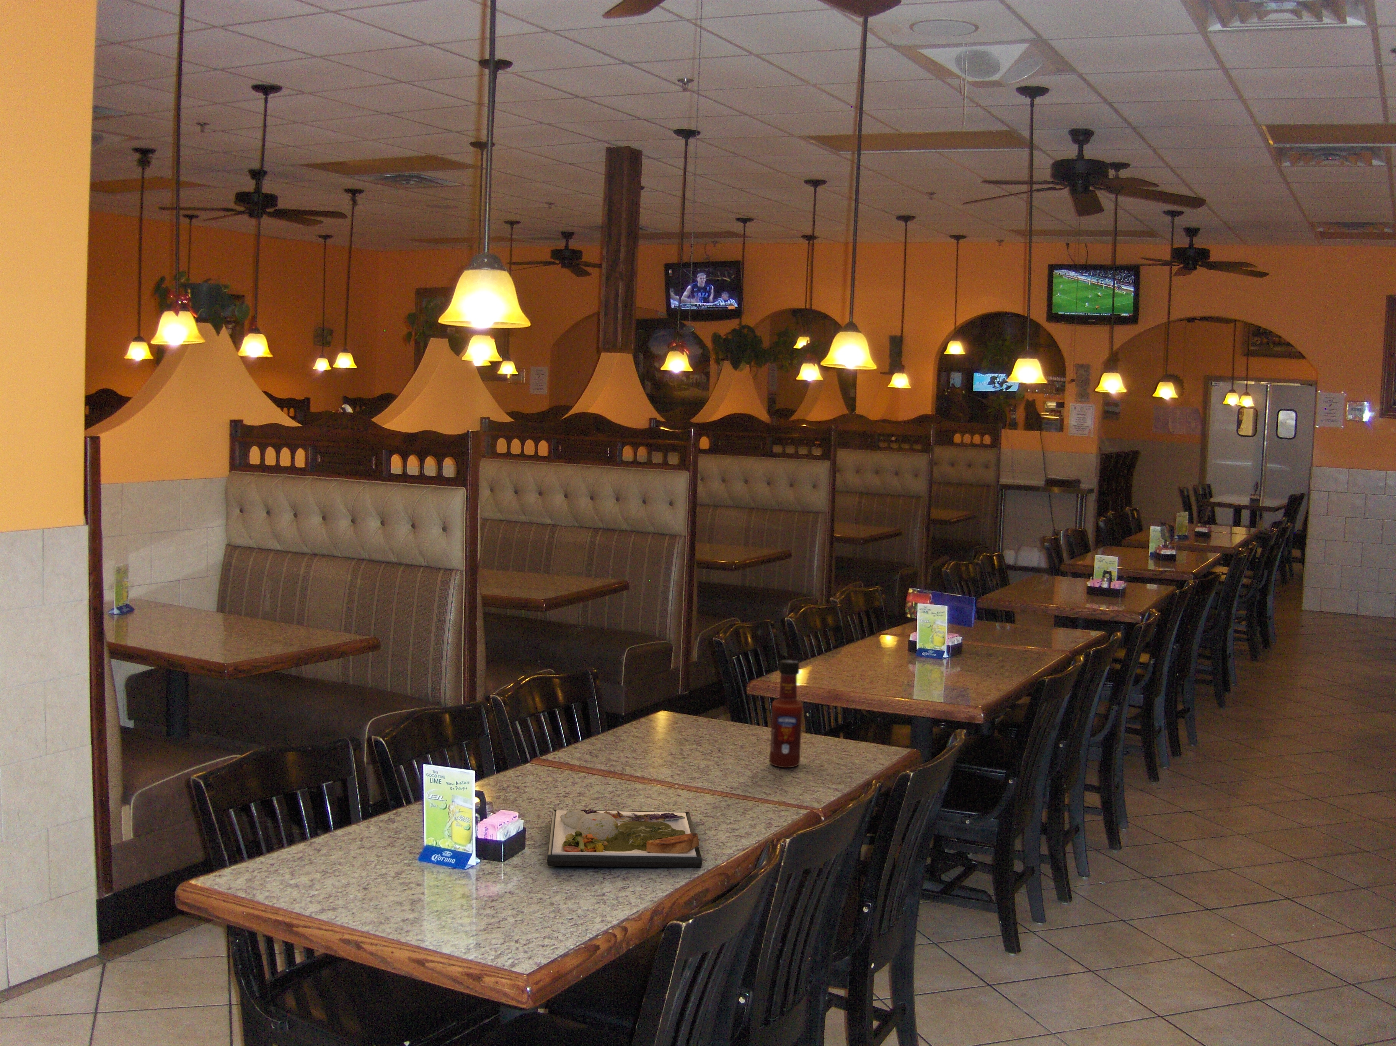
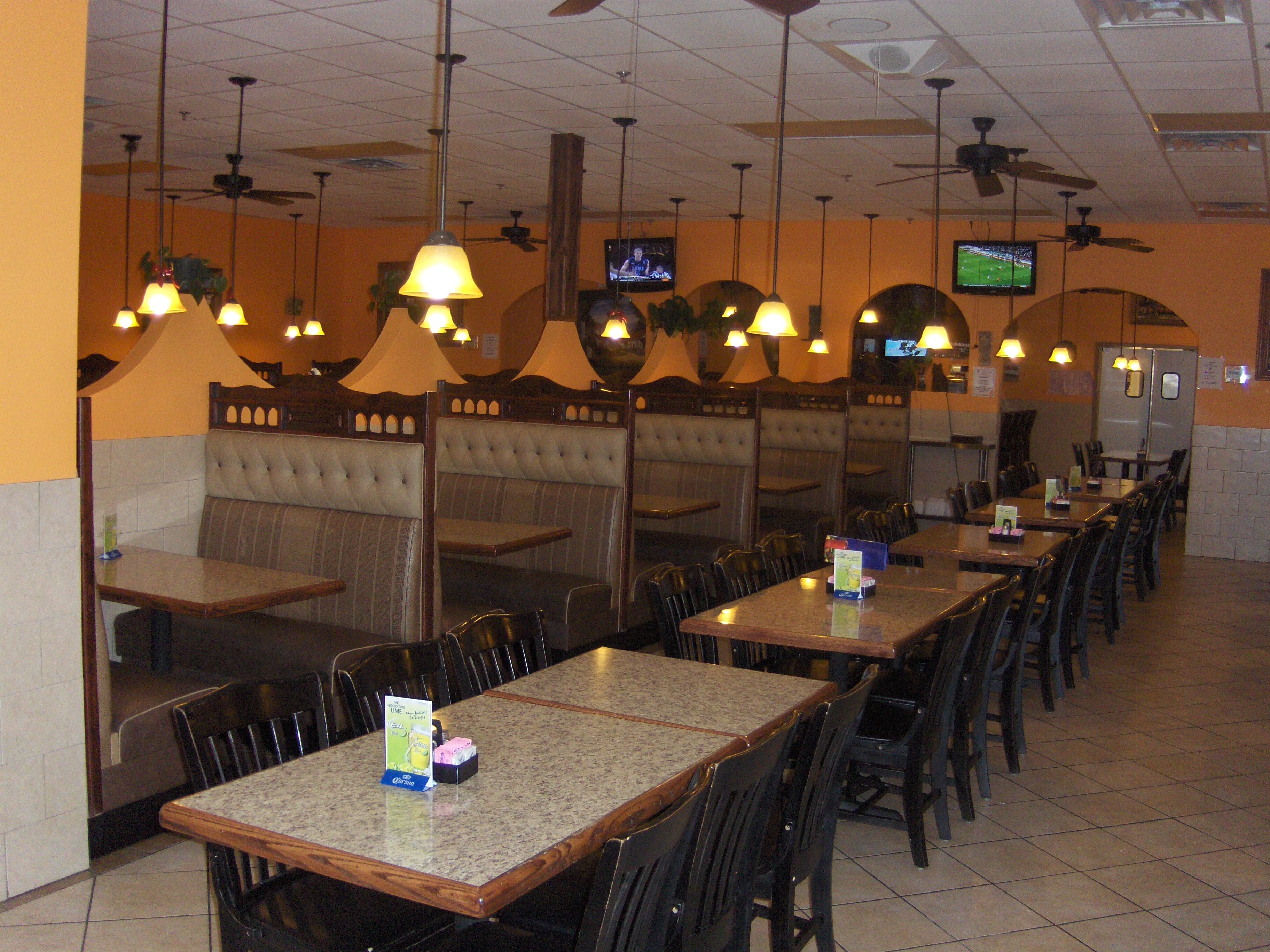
- dinner plate (623, 830)
- tabasco sauce (787, 713)
